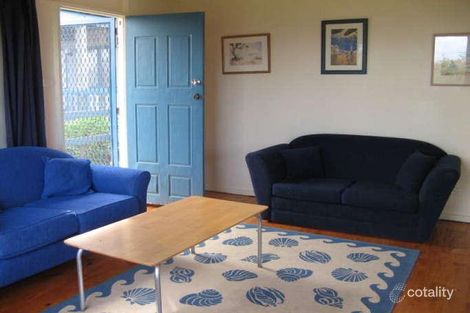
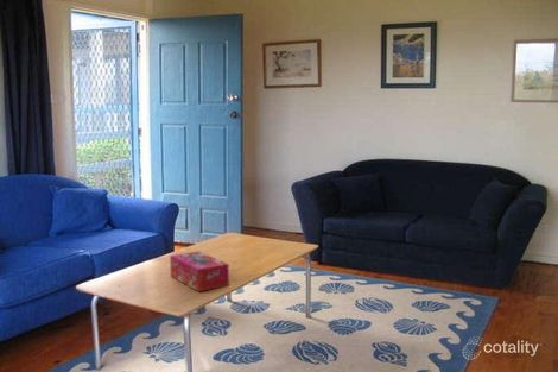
+ tissue box (198, 270)
